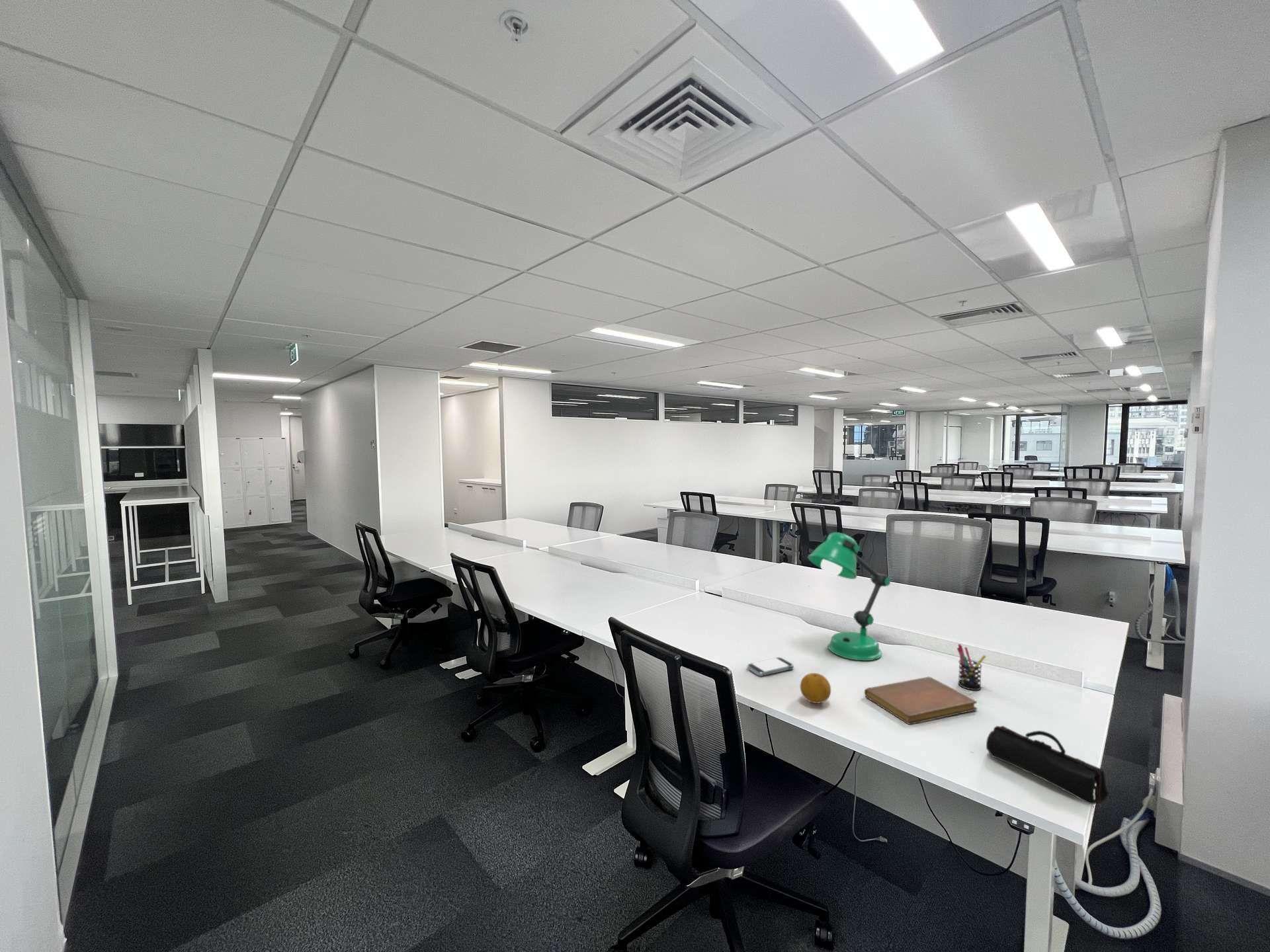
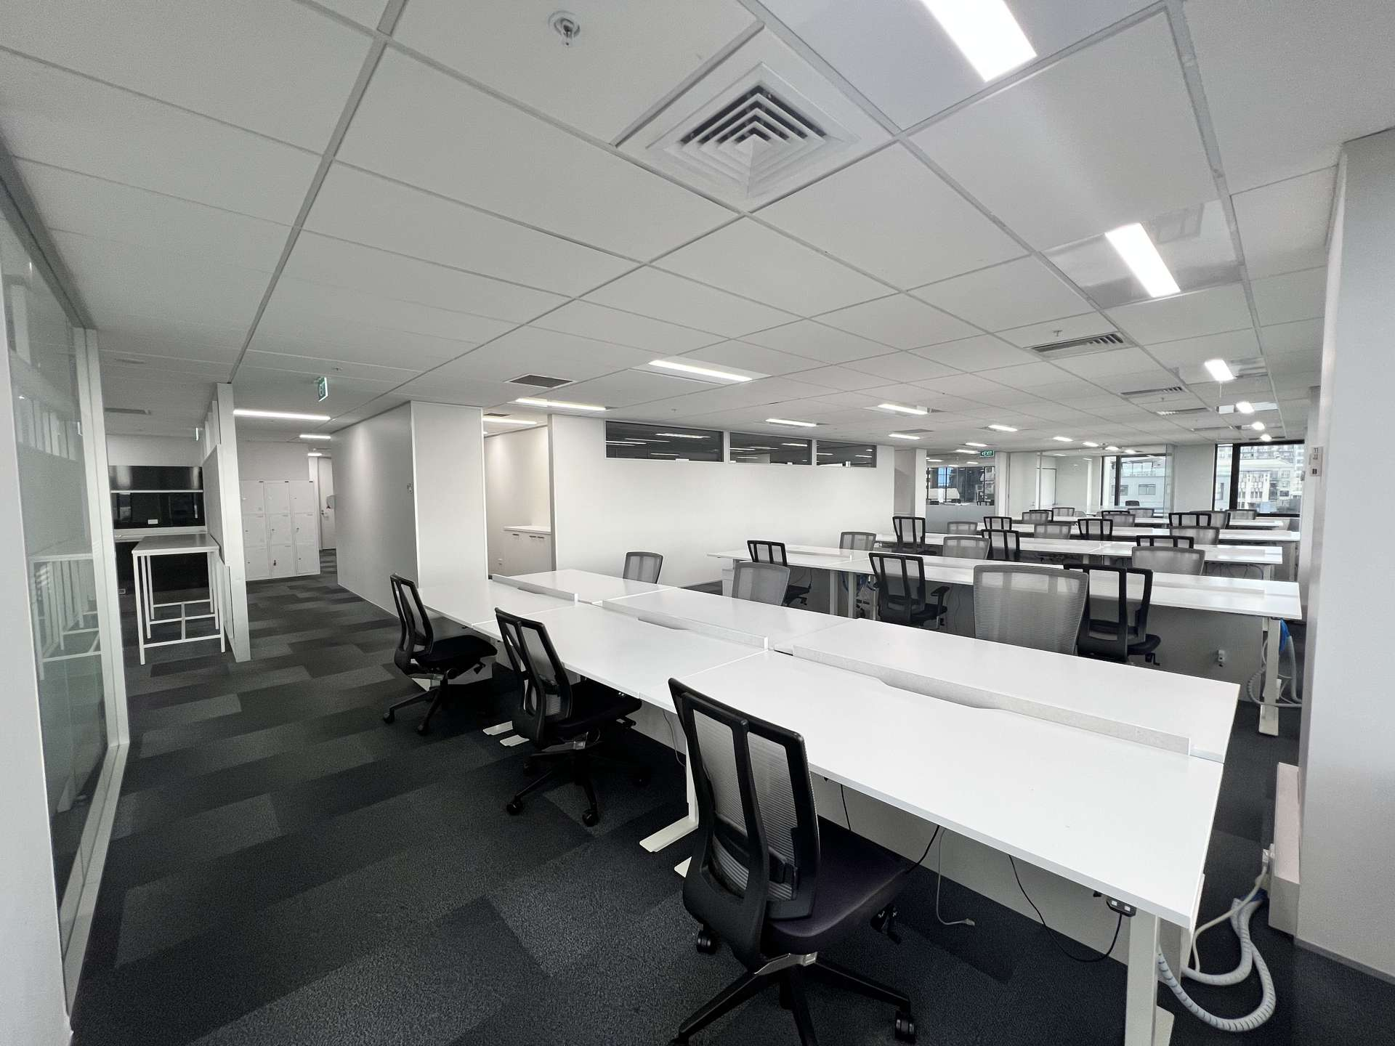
- fruit (815, 688)
- desk lamp (852, 578)
- smartphone (770, 666)
- pencil case (1042, 753)
- notebook (919, 698)
- pen holder (968, 666)
